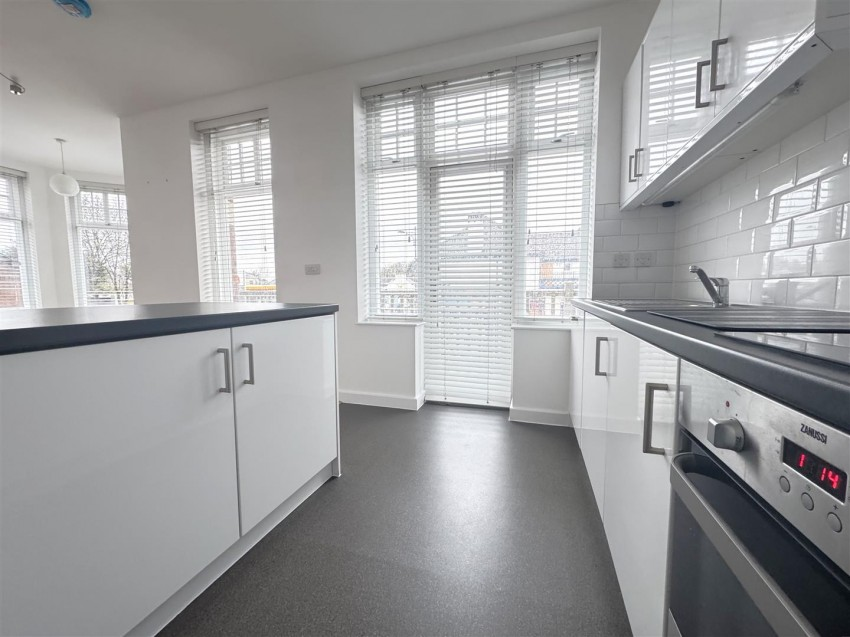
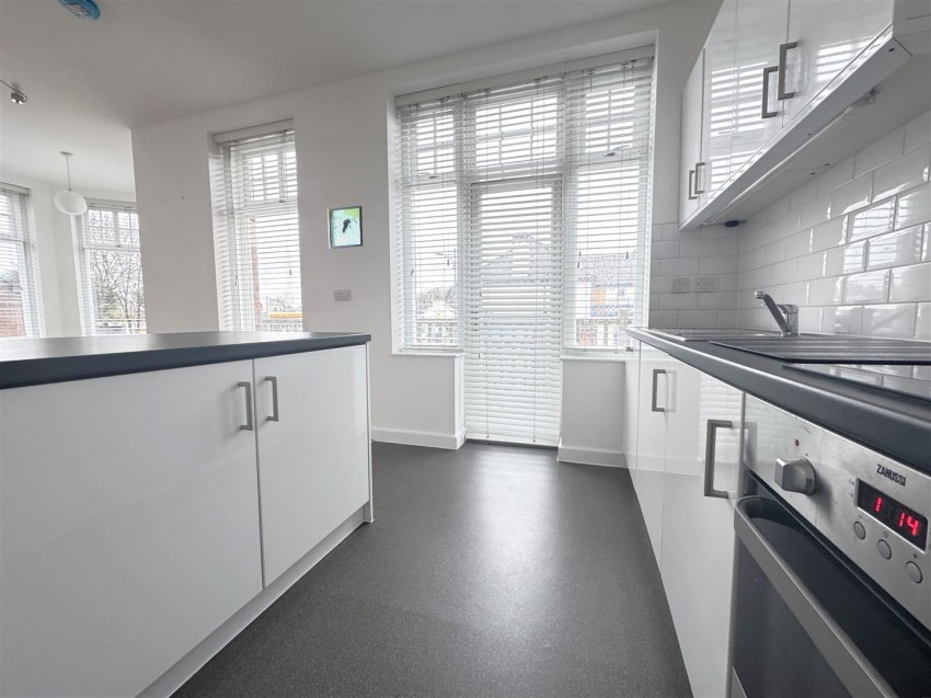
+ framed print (345, 227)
